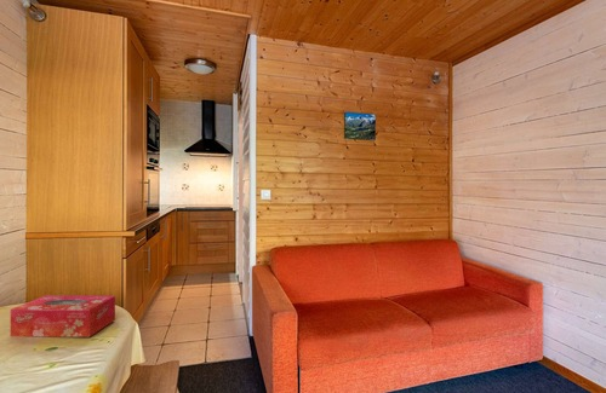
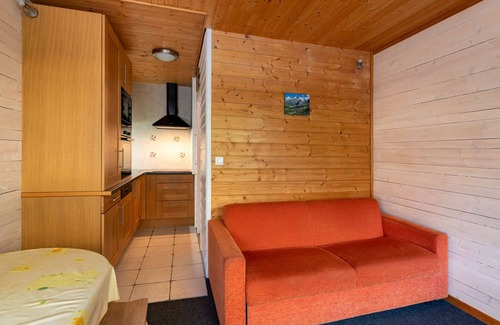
- tissue box (65, 314)
